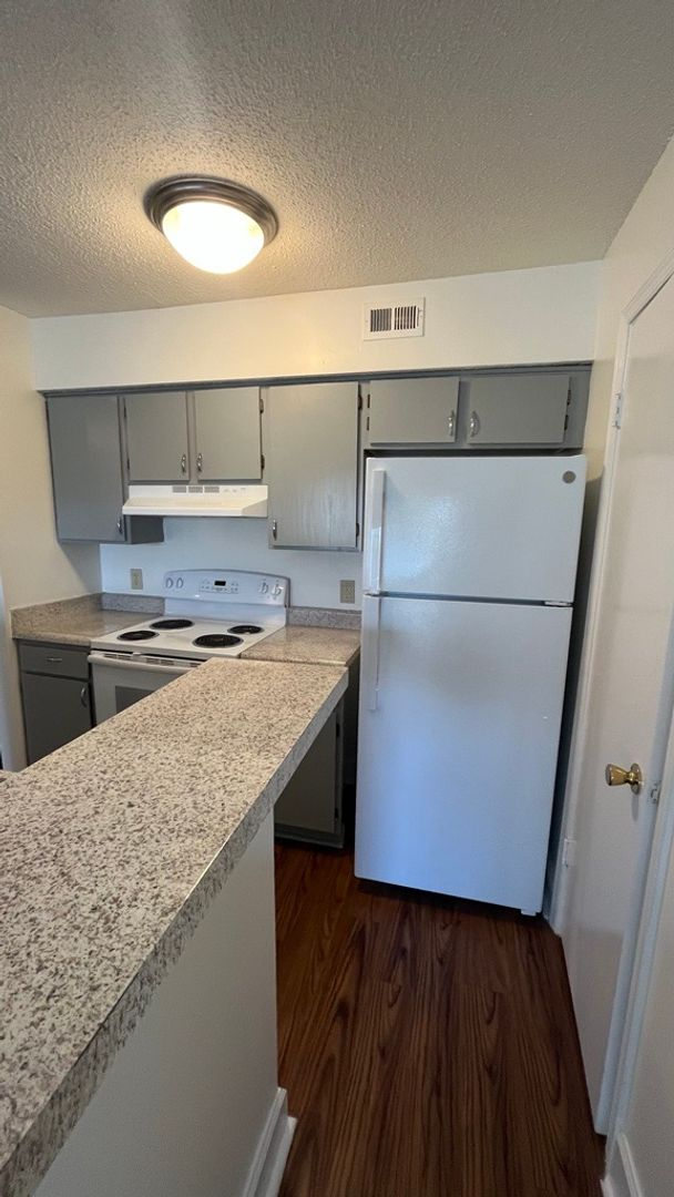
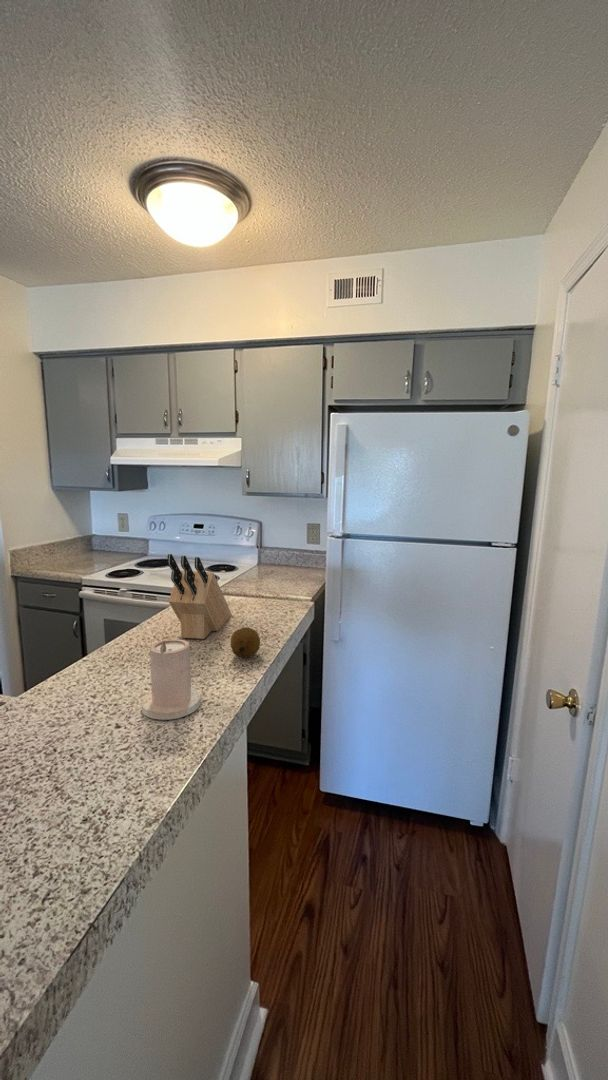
+ knife block (200, 589)
+ fruit (245, 642)
+ candle (170, 671)
